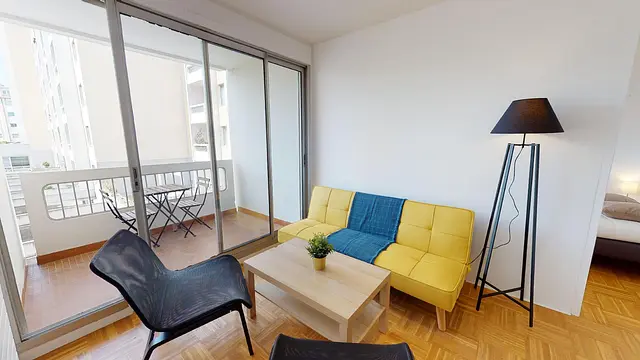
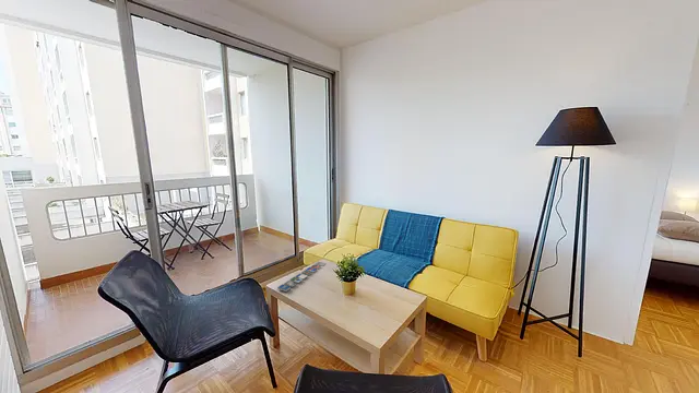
+ book (304, 275)
